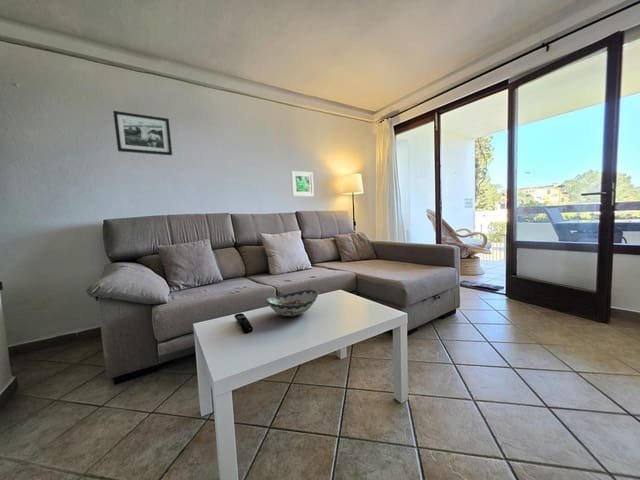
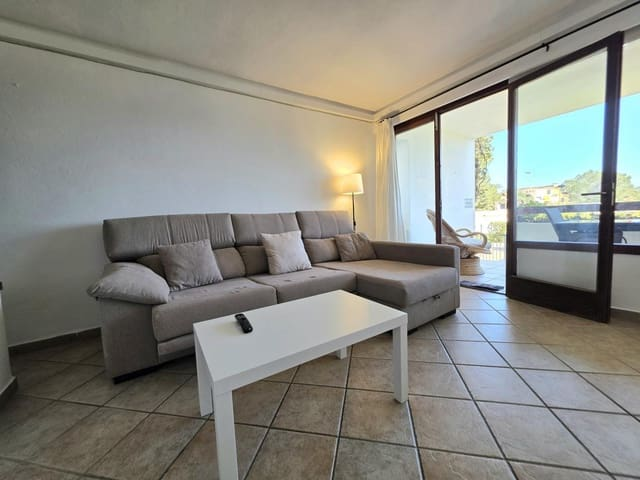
- picture frame (144, 134)
- decorative bowl (292, 304)
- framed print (302, 184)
